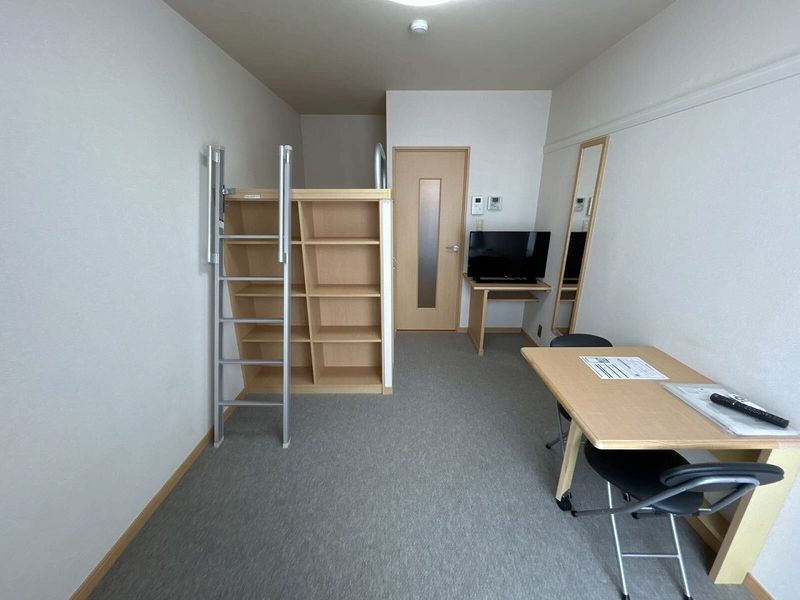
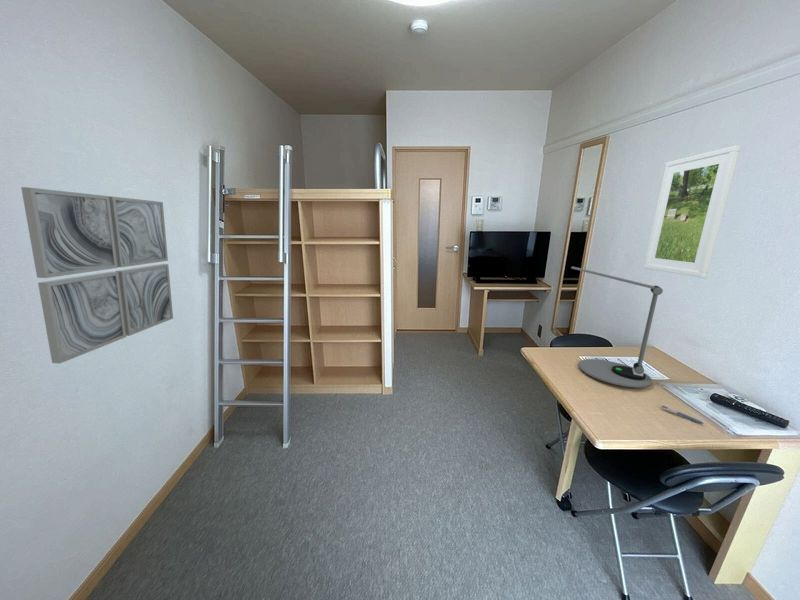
+ wall art (116, 267)
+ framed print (684, 215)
+ pen (681, 414)
+ desk lamp (644, 332)
